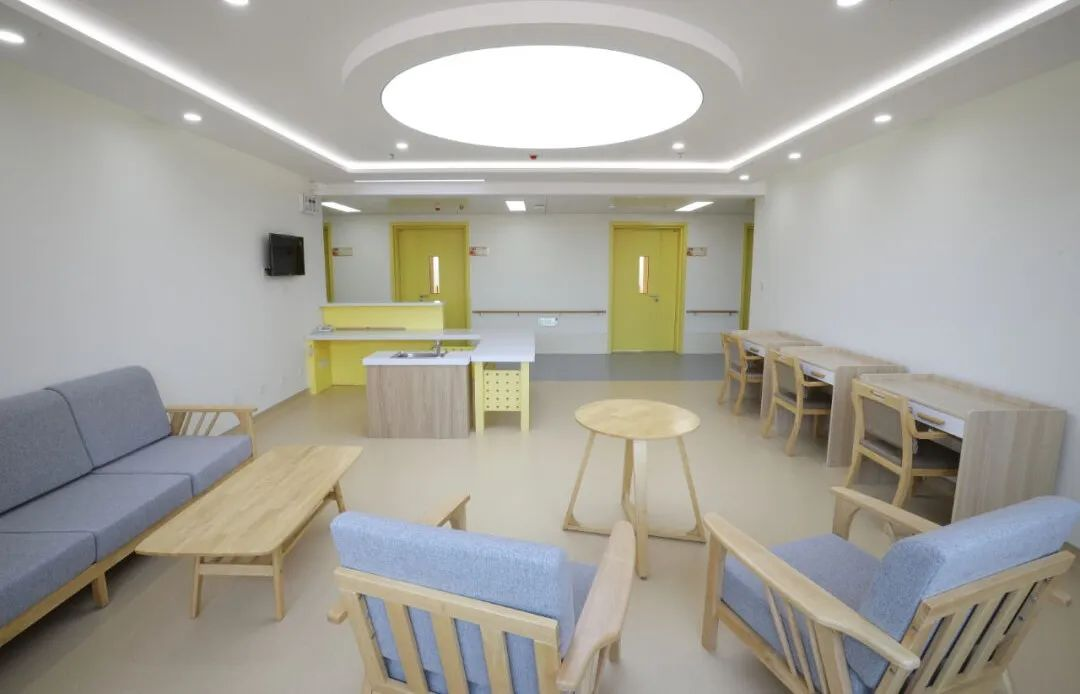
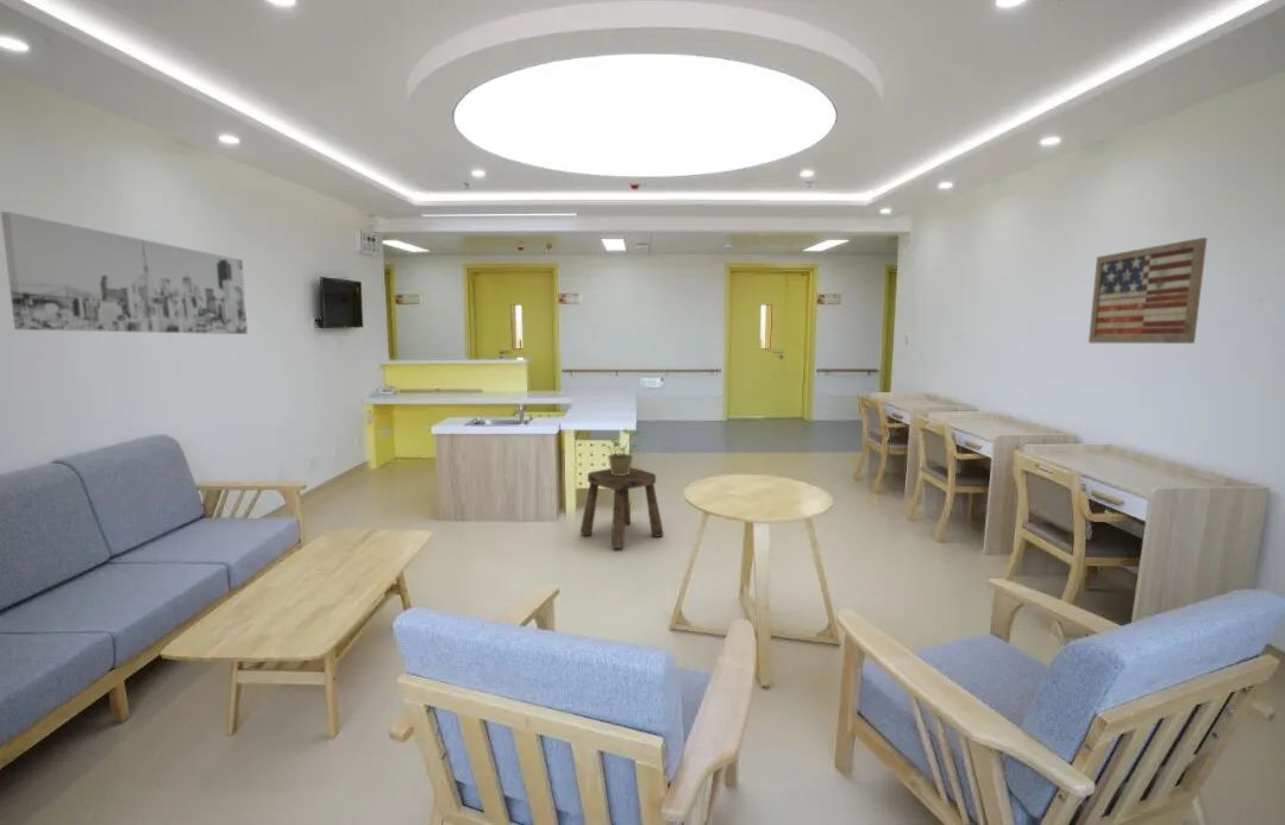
+ wall art (152, 286)
+ potted plant (621, 453)
+ stool (621, 504)
+ wall art (1141, 296)
